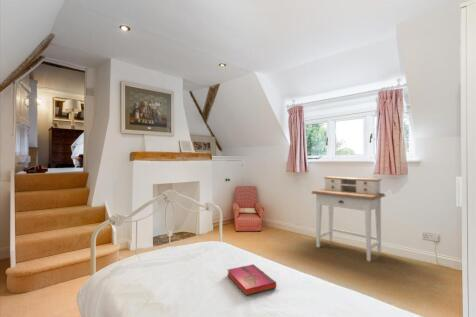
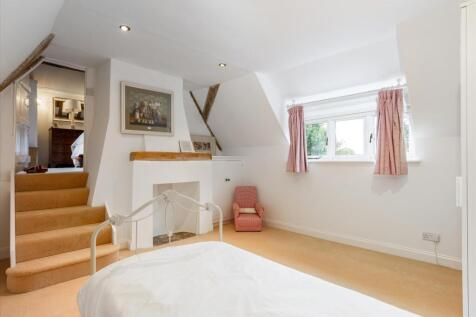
- hardback book (250, 278)
- desk (348, 208)
